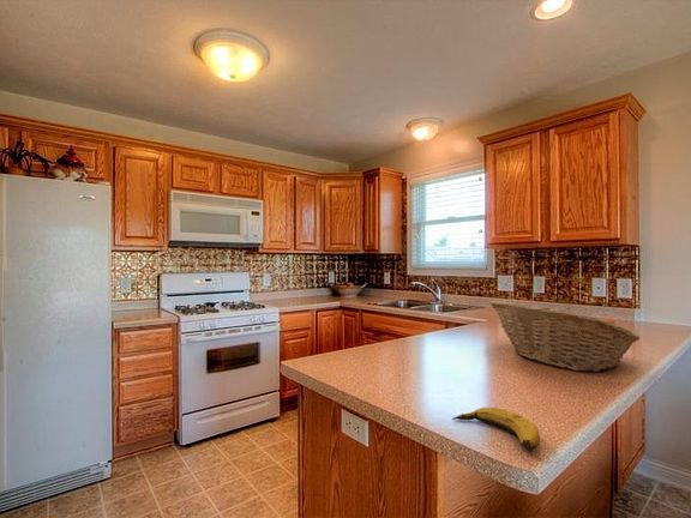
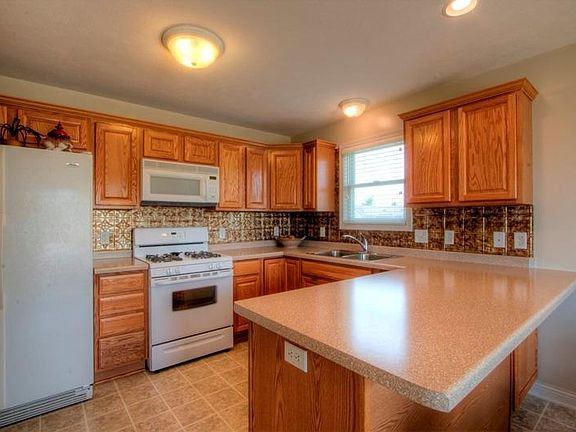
- fruit basket (557, 330)
- banana (499, 422)
